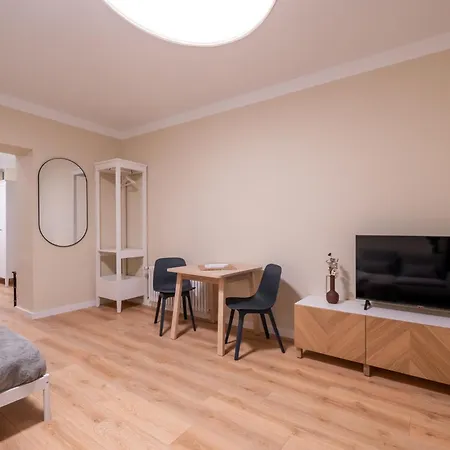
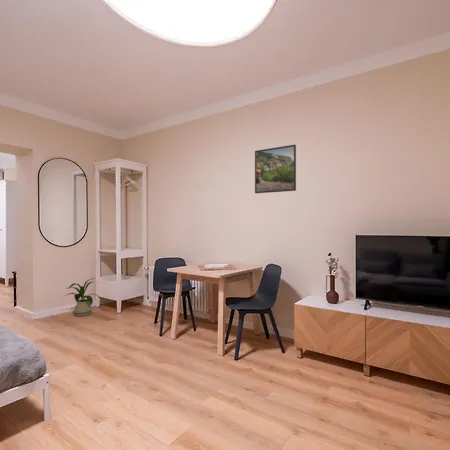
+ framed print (274, 170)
+ house plant (82, 295)
